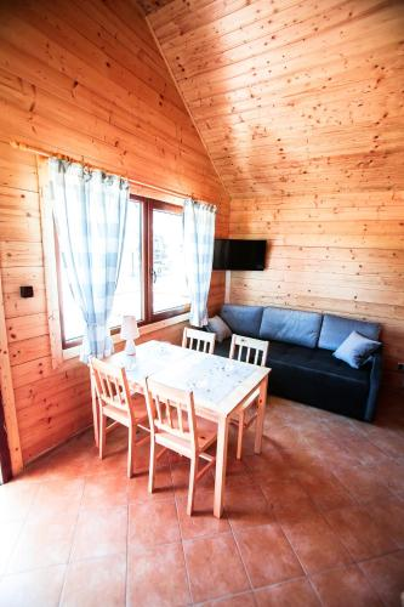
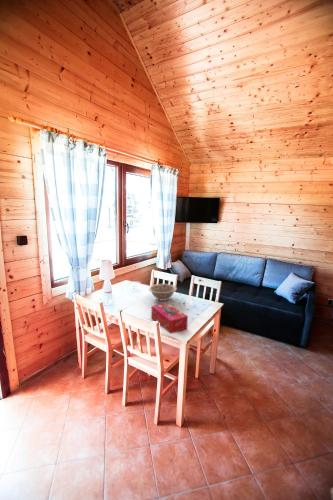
+ decorative bowl (162, 293)
+ tissue box (168, 316)
